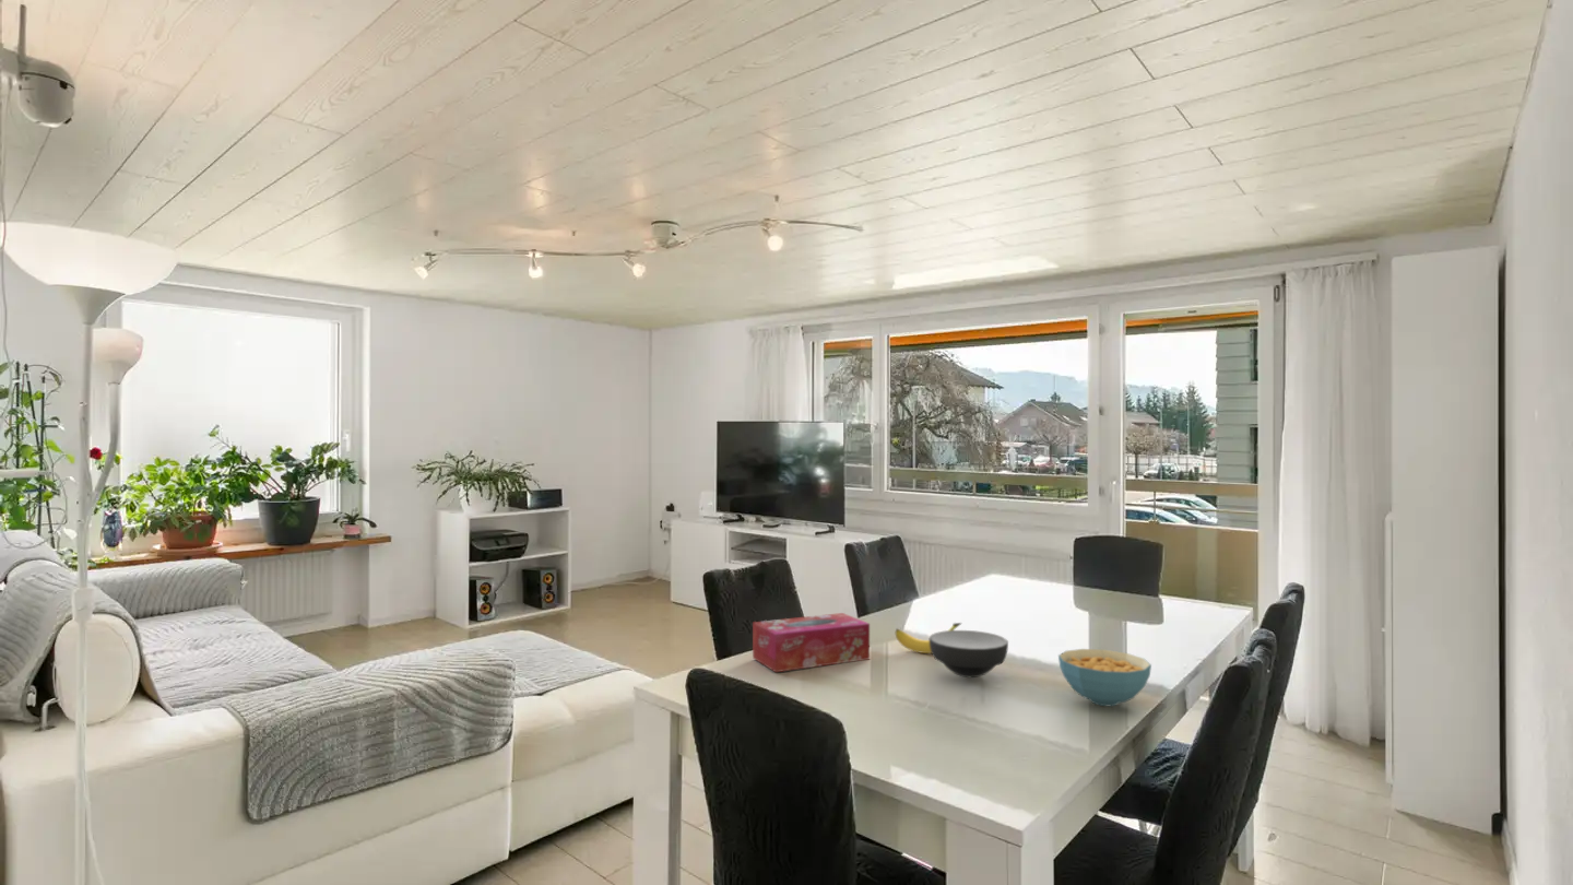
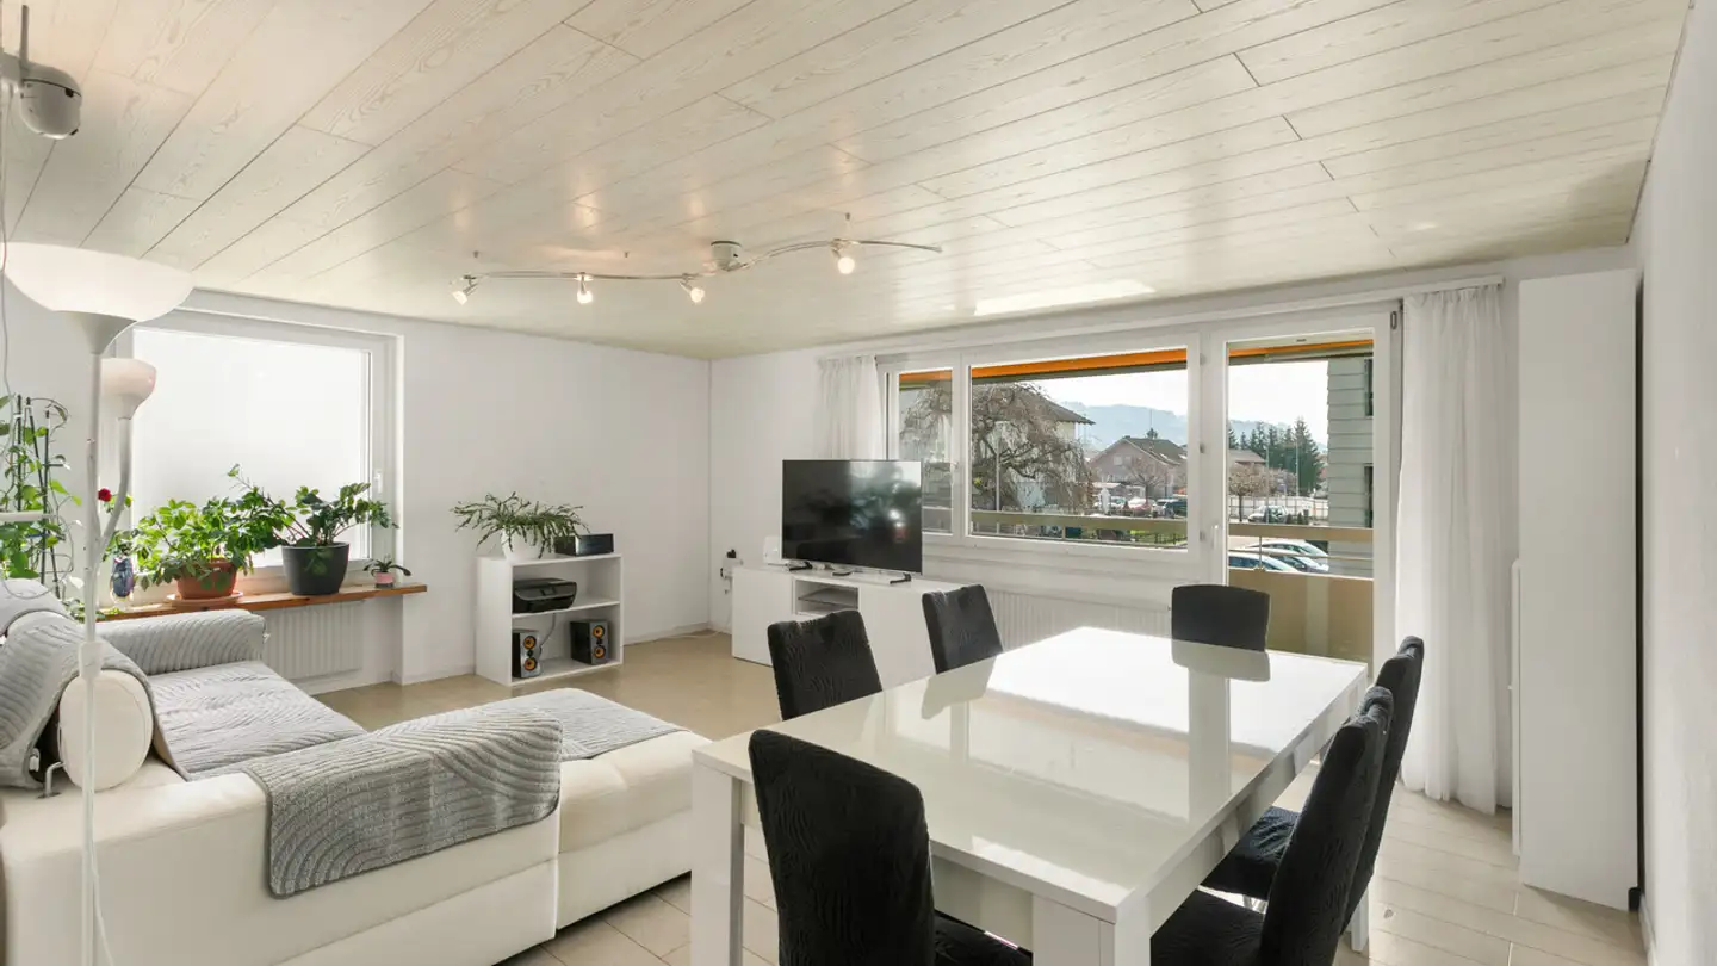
- cereal bowl (1103, 681)
- banana (927, 640)
- bowl (968, 658)
- tissue box (811, 640)
